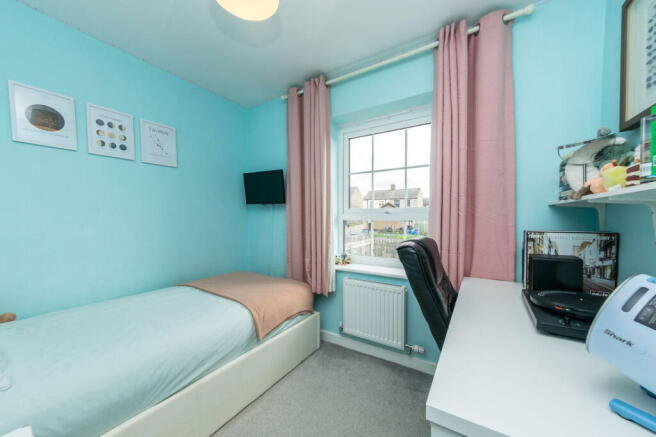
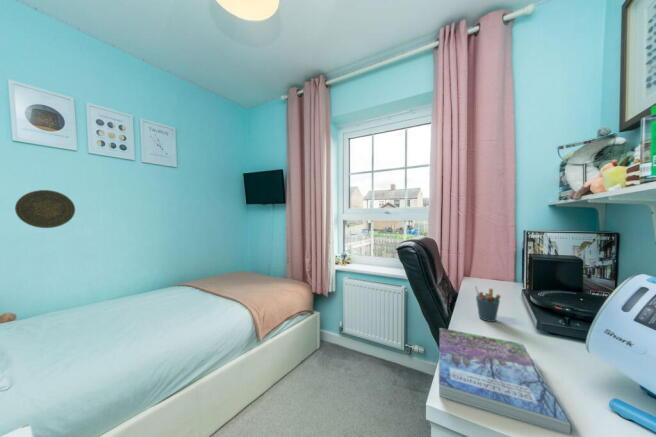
+ pen holder (487, 303)
+ decorative plate (47, 209)
+ book (486, 367)
